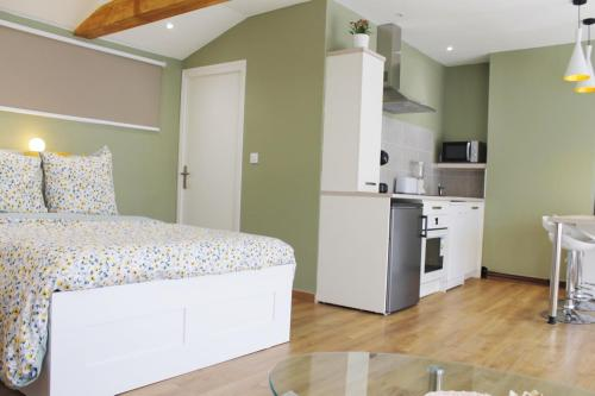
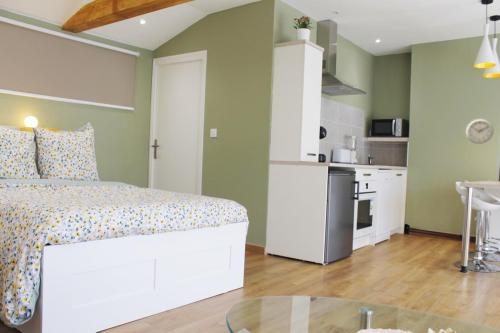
+ wall clock (479, 131)
